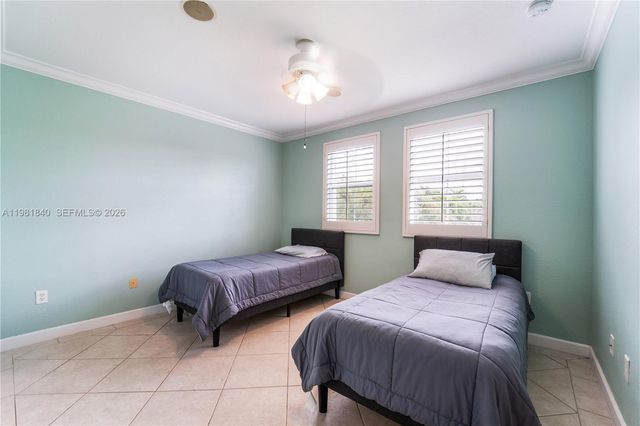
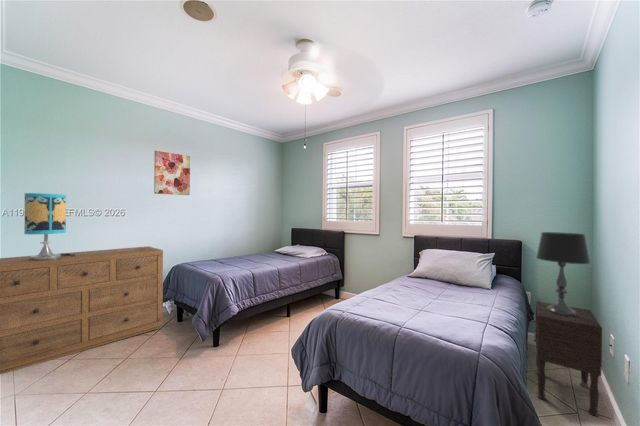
+ table lamp (561, 272)
+ table lamp (49, 225)
+ nightstand (562, 351)
+ wall art (172, 174)
+ dresser (80, 298)
